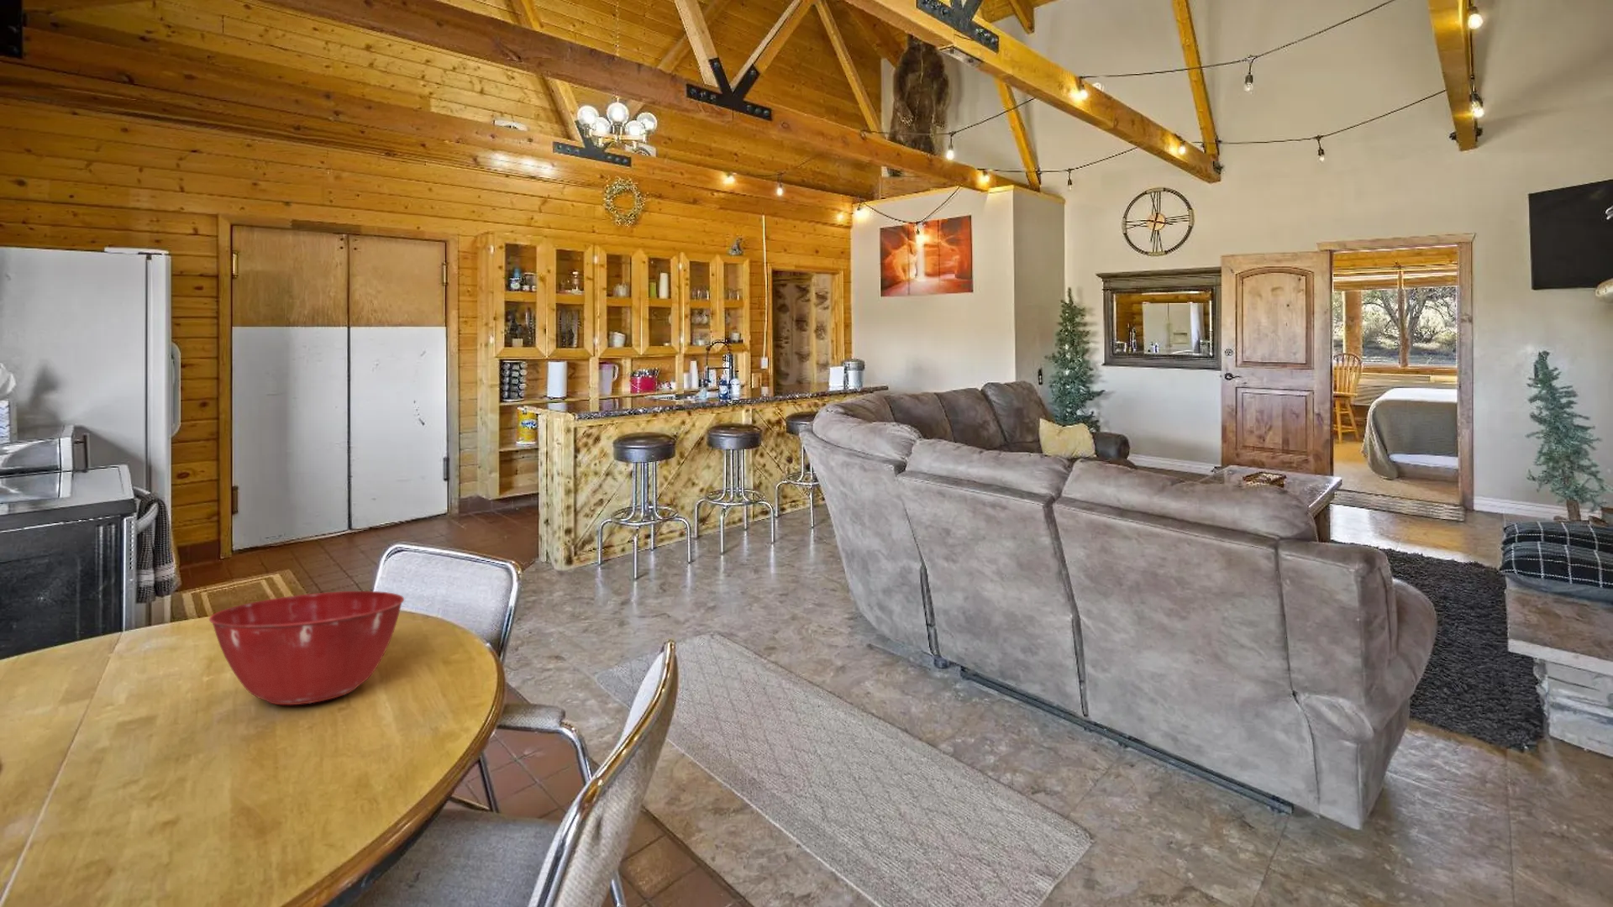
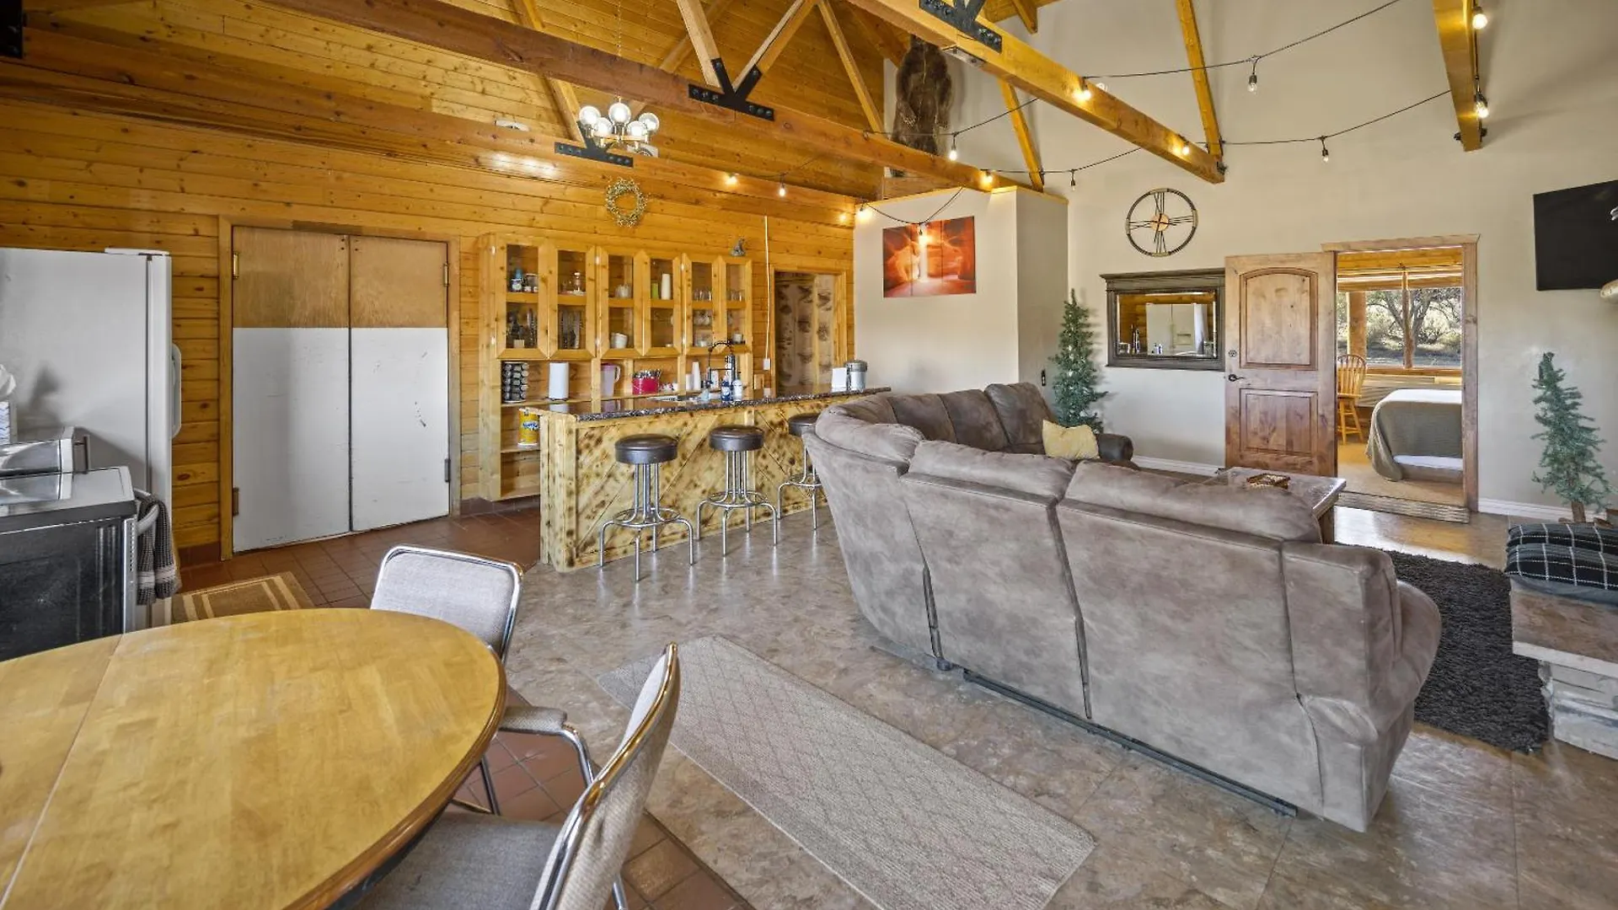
- mixing bowl (311, 648)
